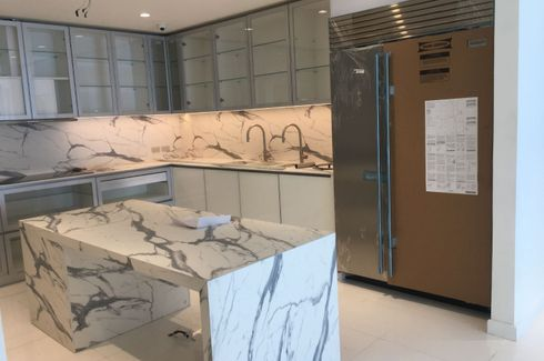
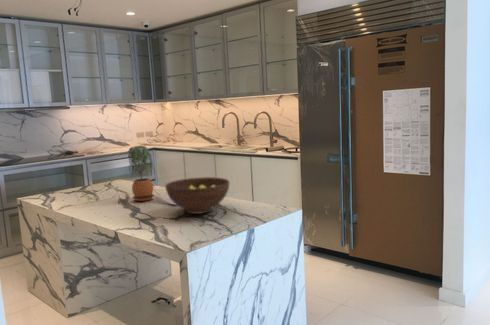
+ fruit bowl (198, 197)
+ potted plant (142, 172)
